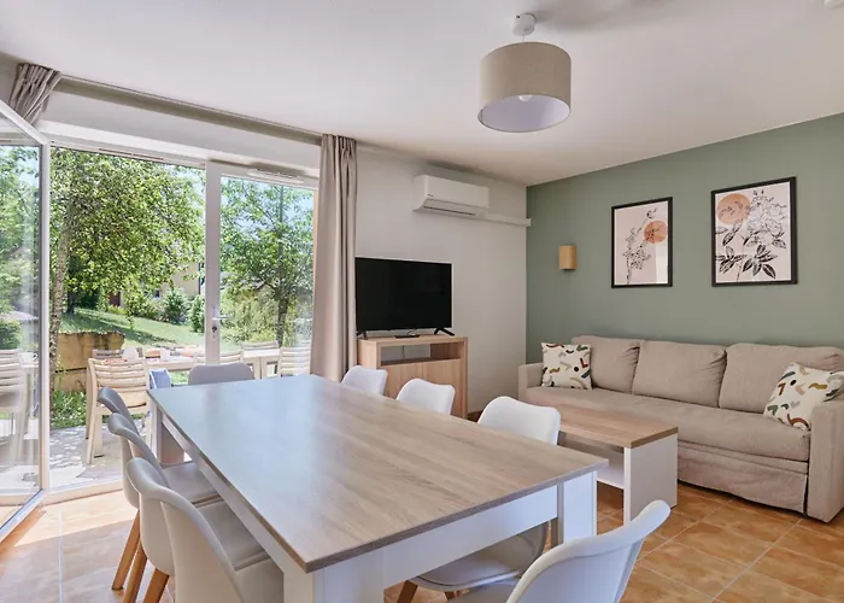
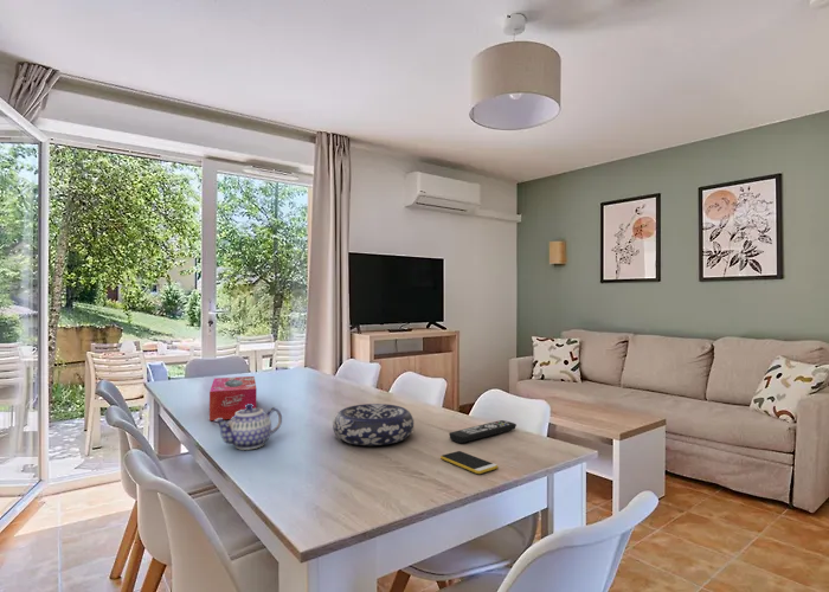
+ tissue box (233, 395)
+ remote control (483, 431)
+ smartphone (468, 462)
+ teapot (249, 424)
+ decorative bowl (373, 424)
